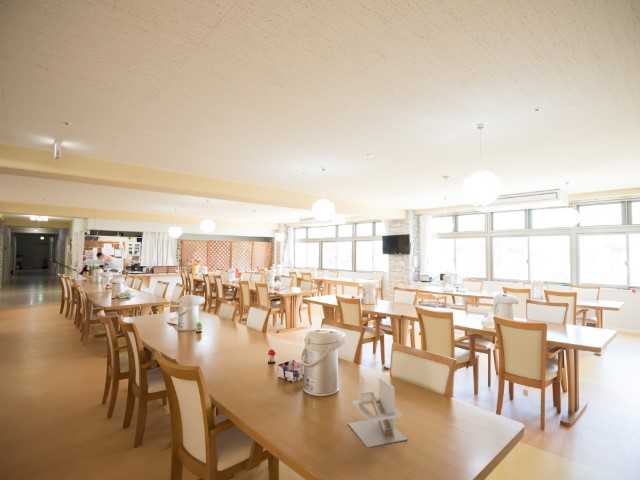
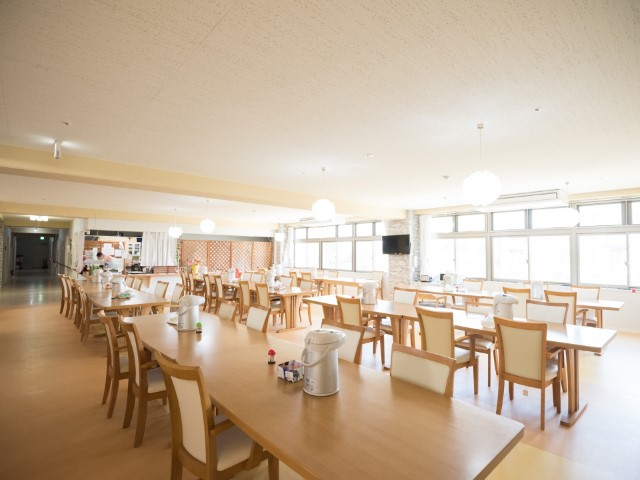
- napkin holder (376, 407)
